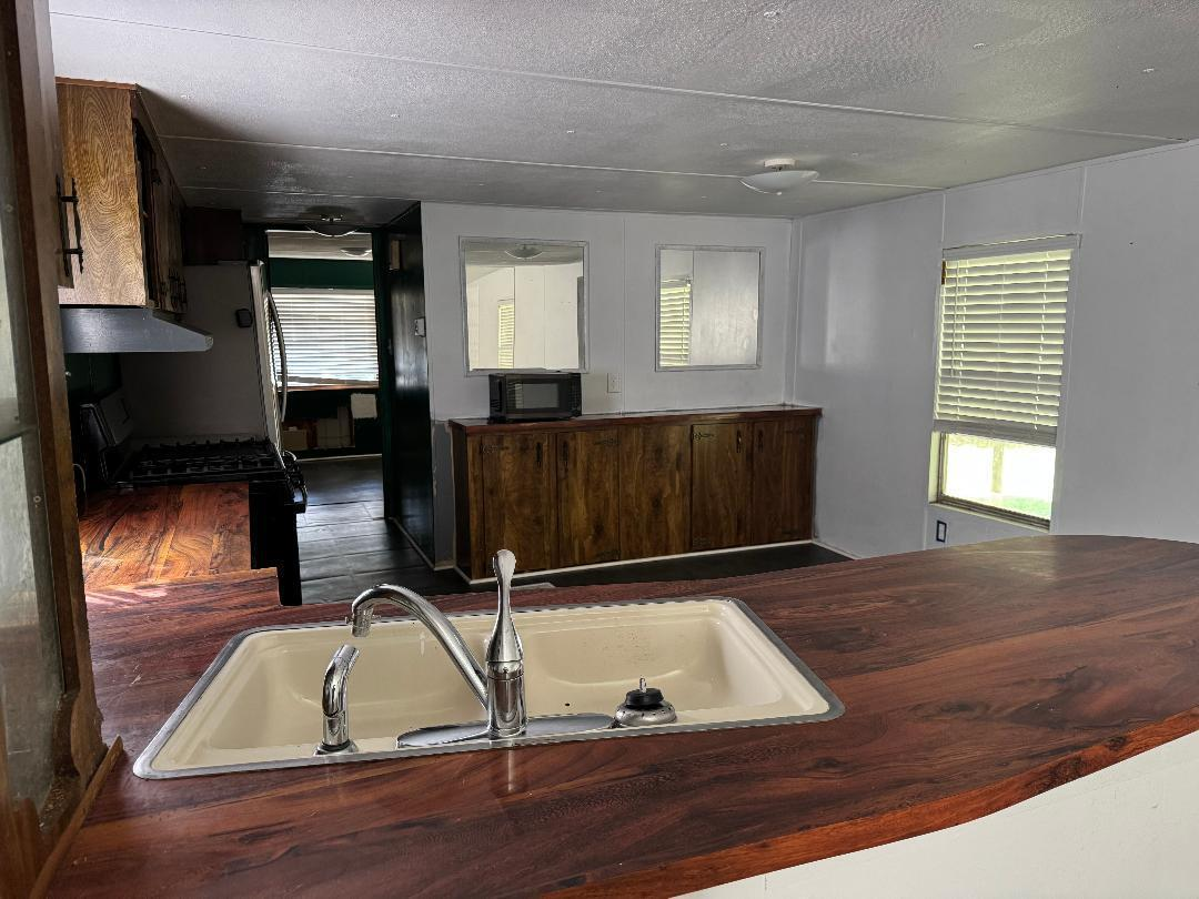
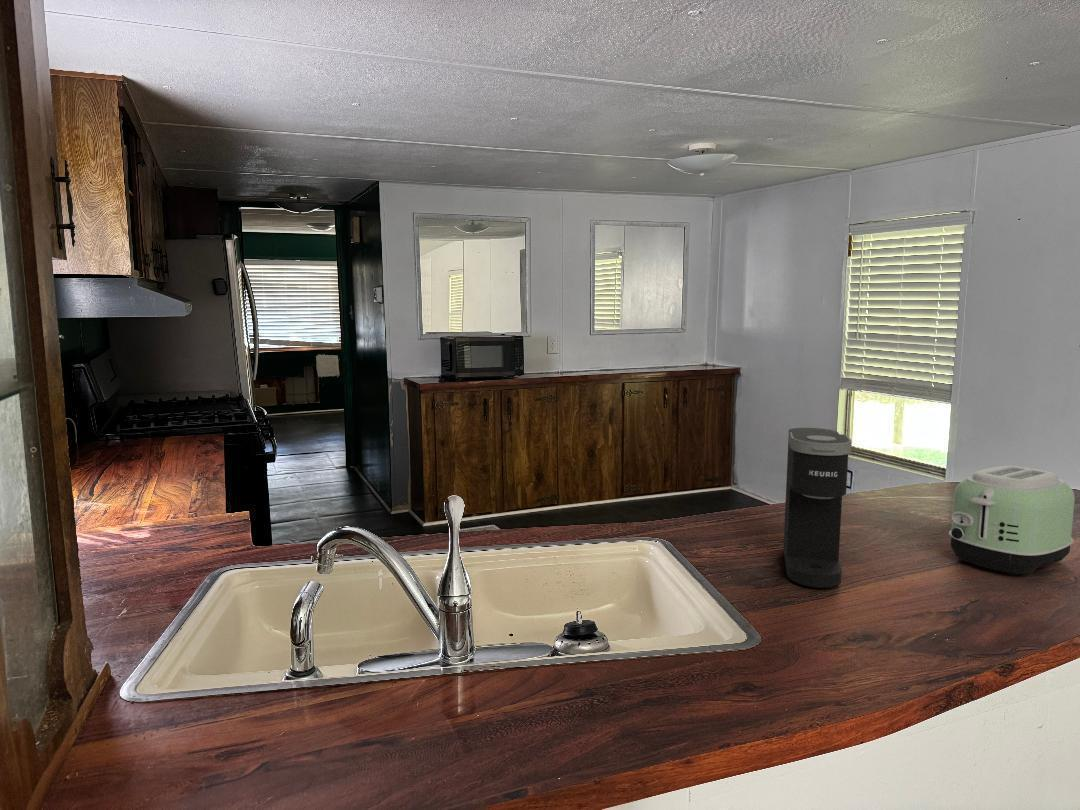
+ toaster (1009, 517)
+ coffee maker (813, 500)
